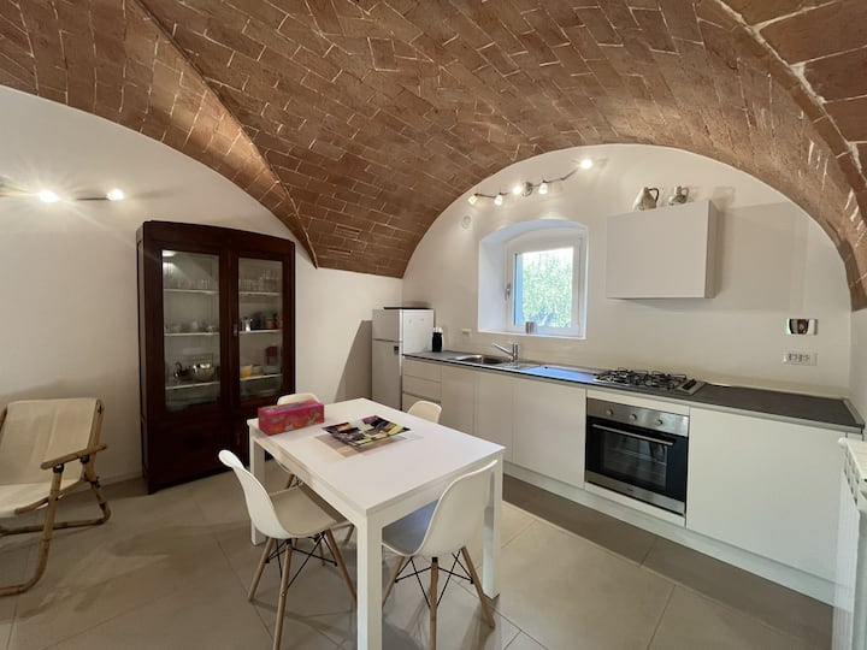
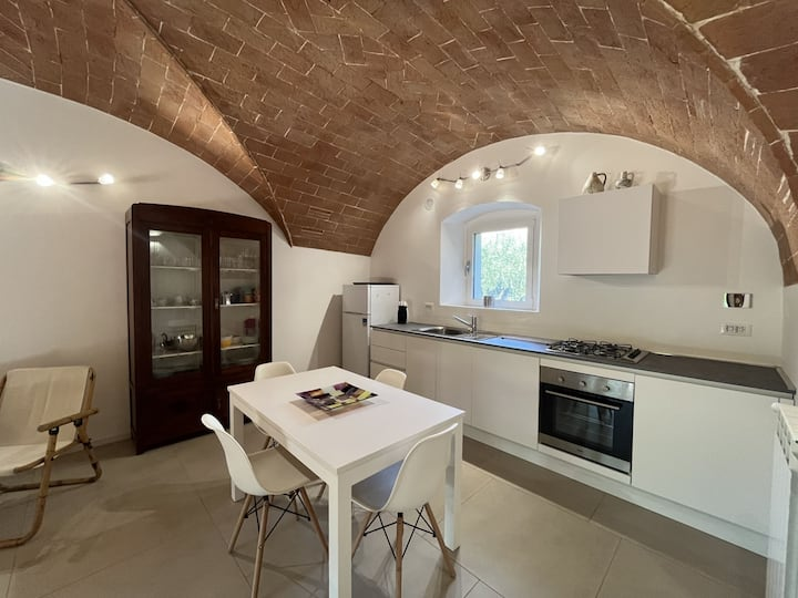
- tissue box (291, 415)
